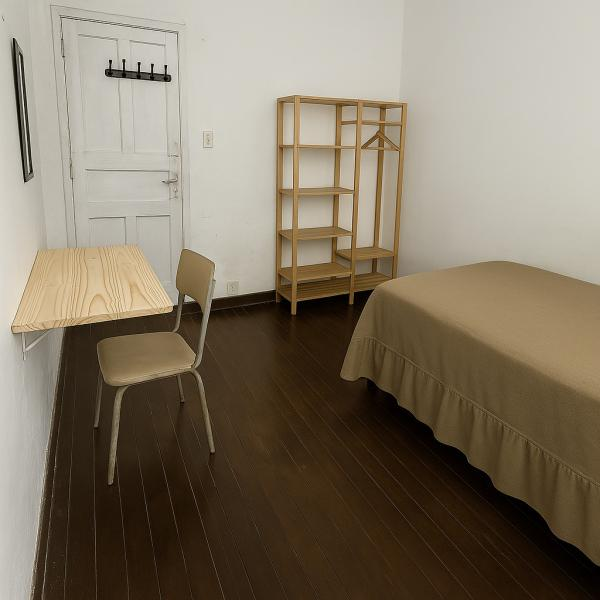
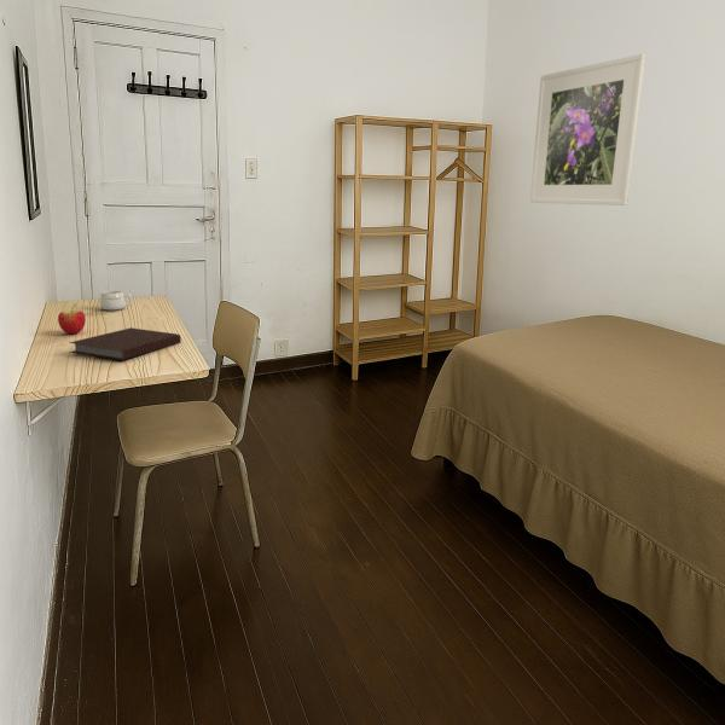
+ notebook (127, 342)
+ mug (115, 300)
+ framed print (581, 137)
+ apple (71, 318)
